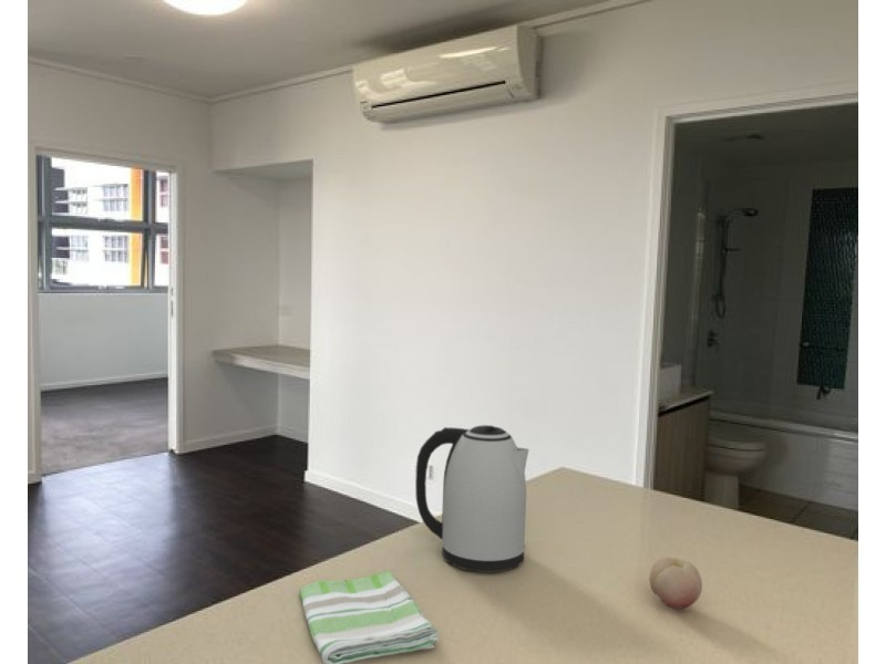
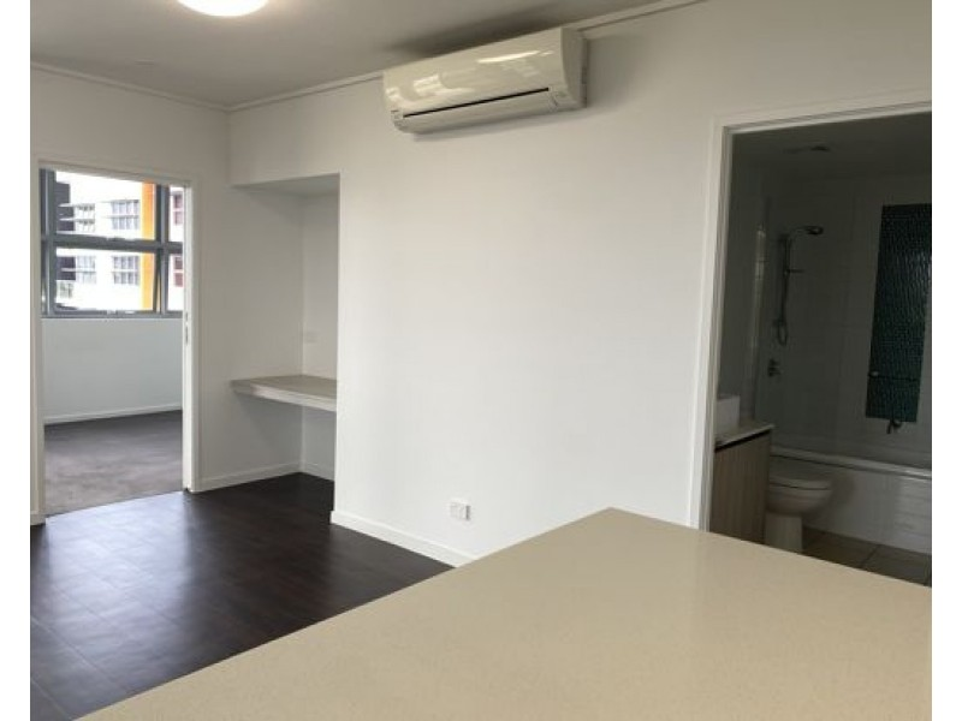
- kettle (470, 488)
- fruit (674, 583)
- dish towel (362, 610)
